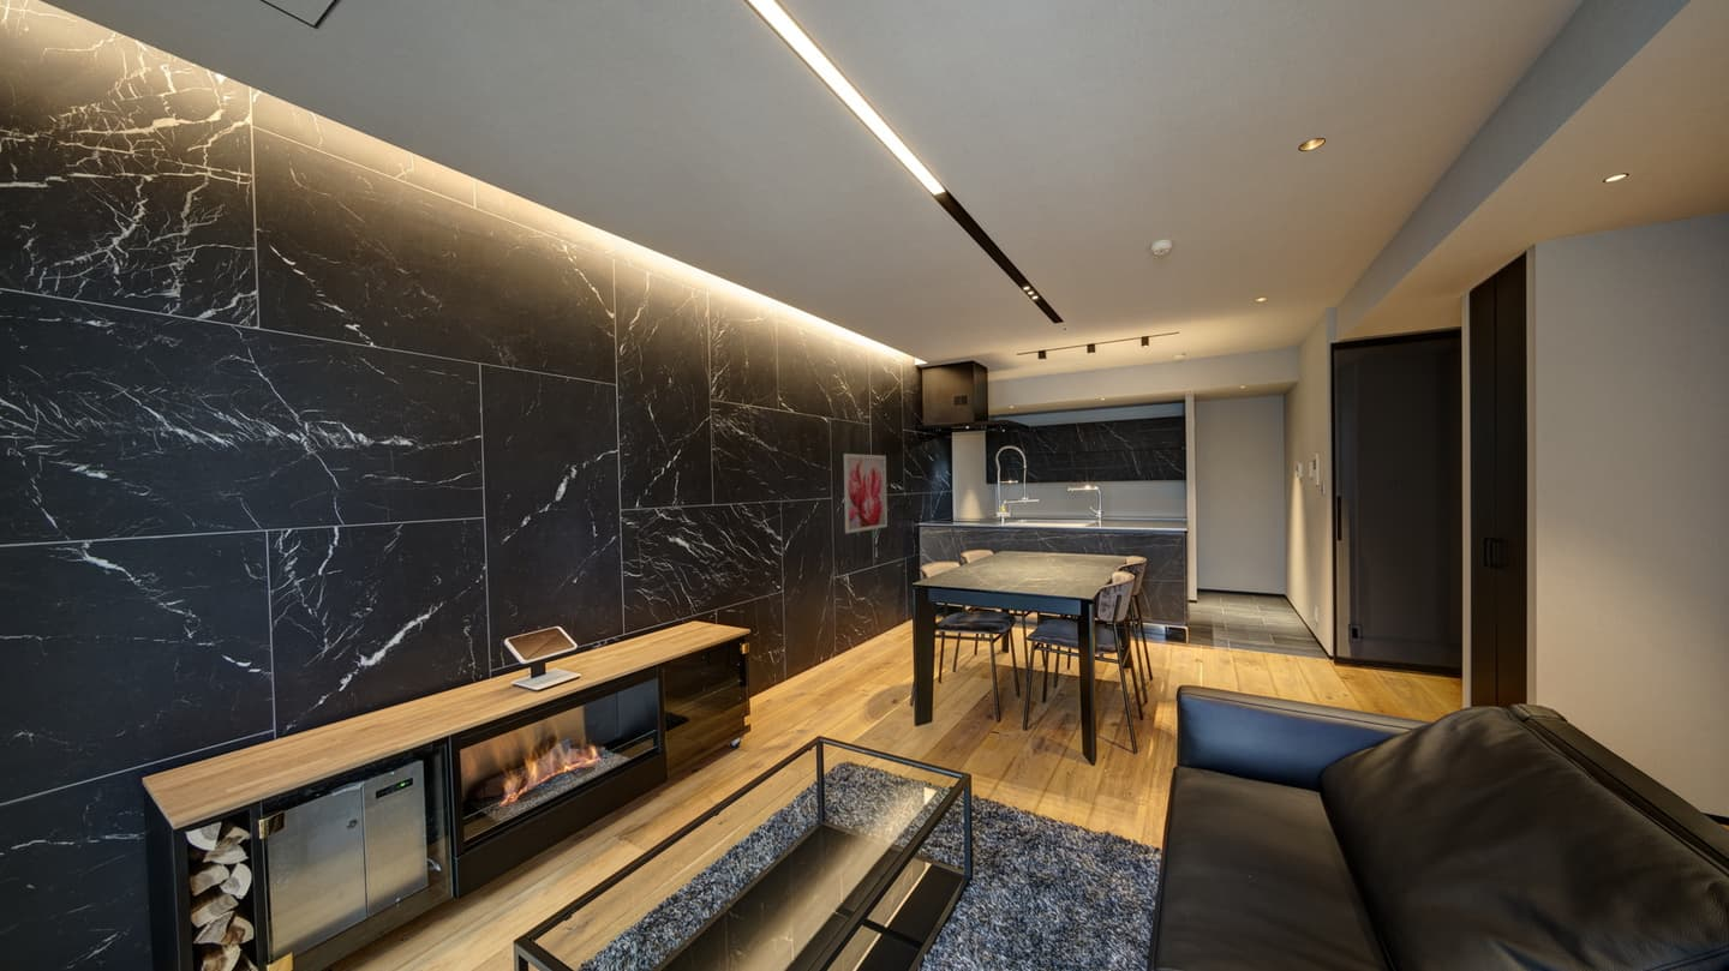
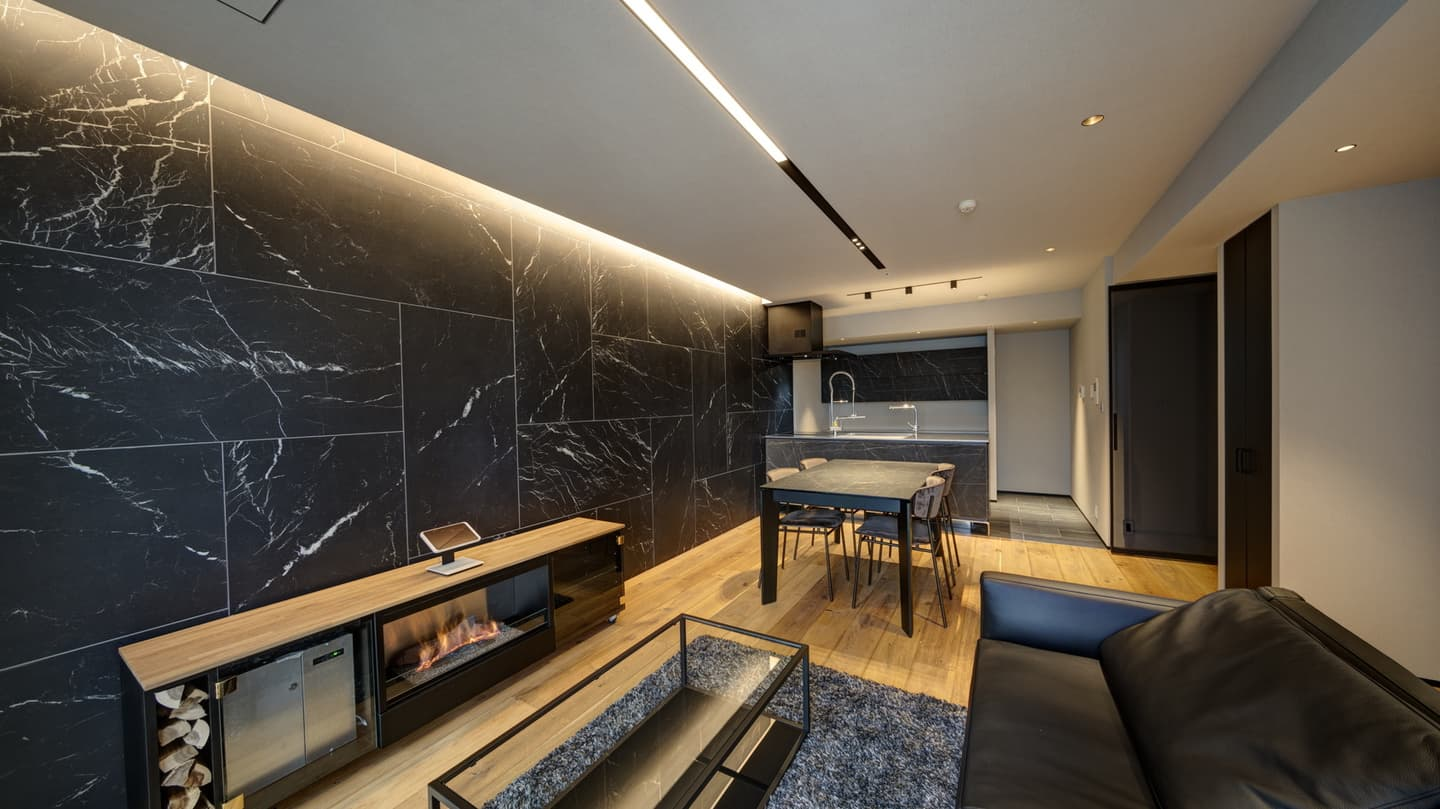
- wall art (866, 492)
